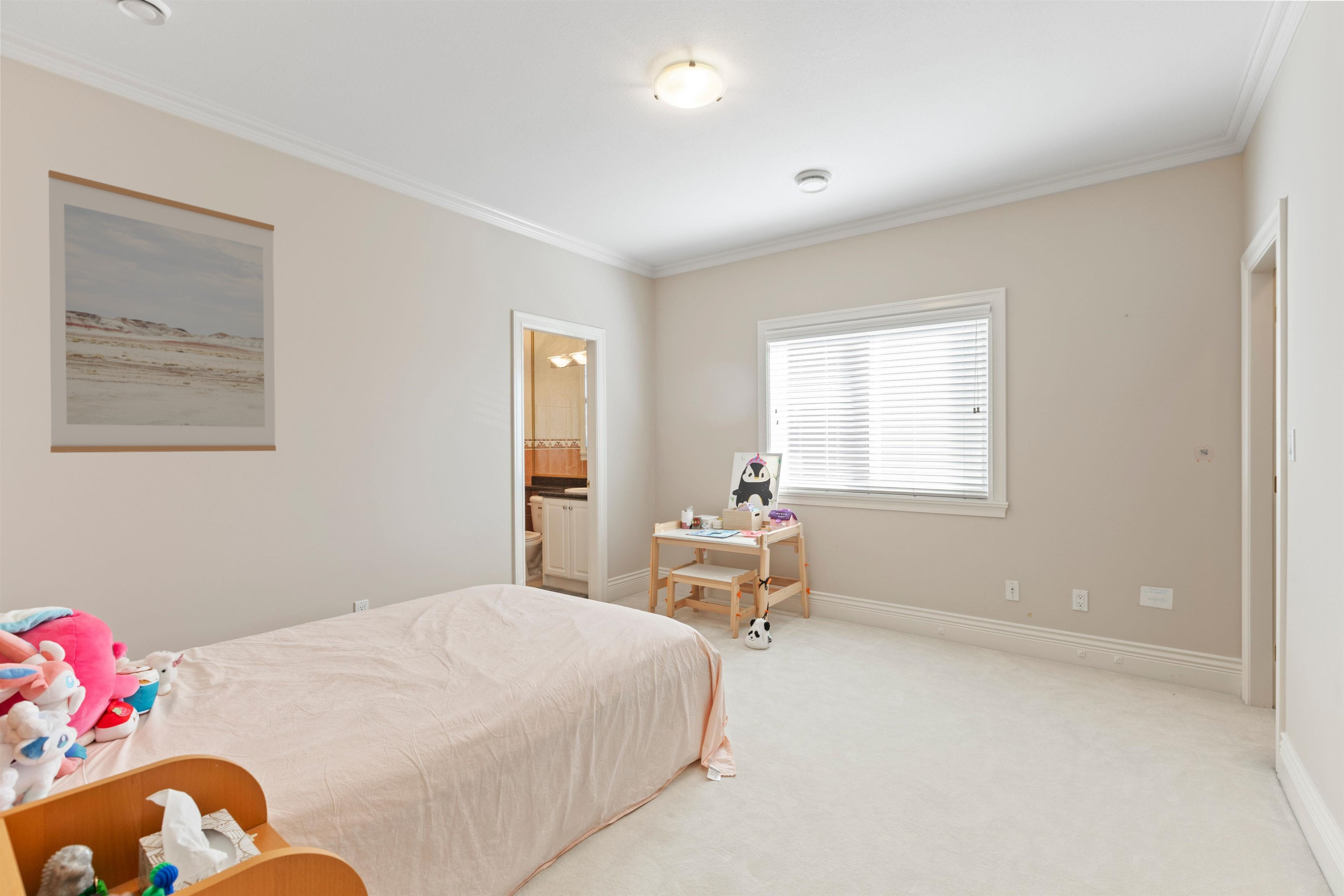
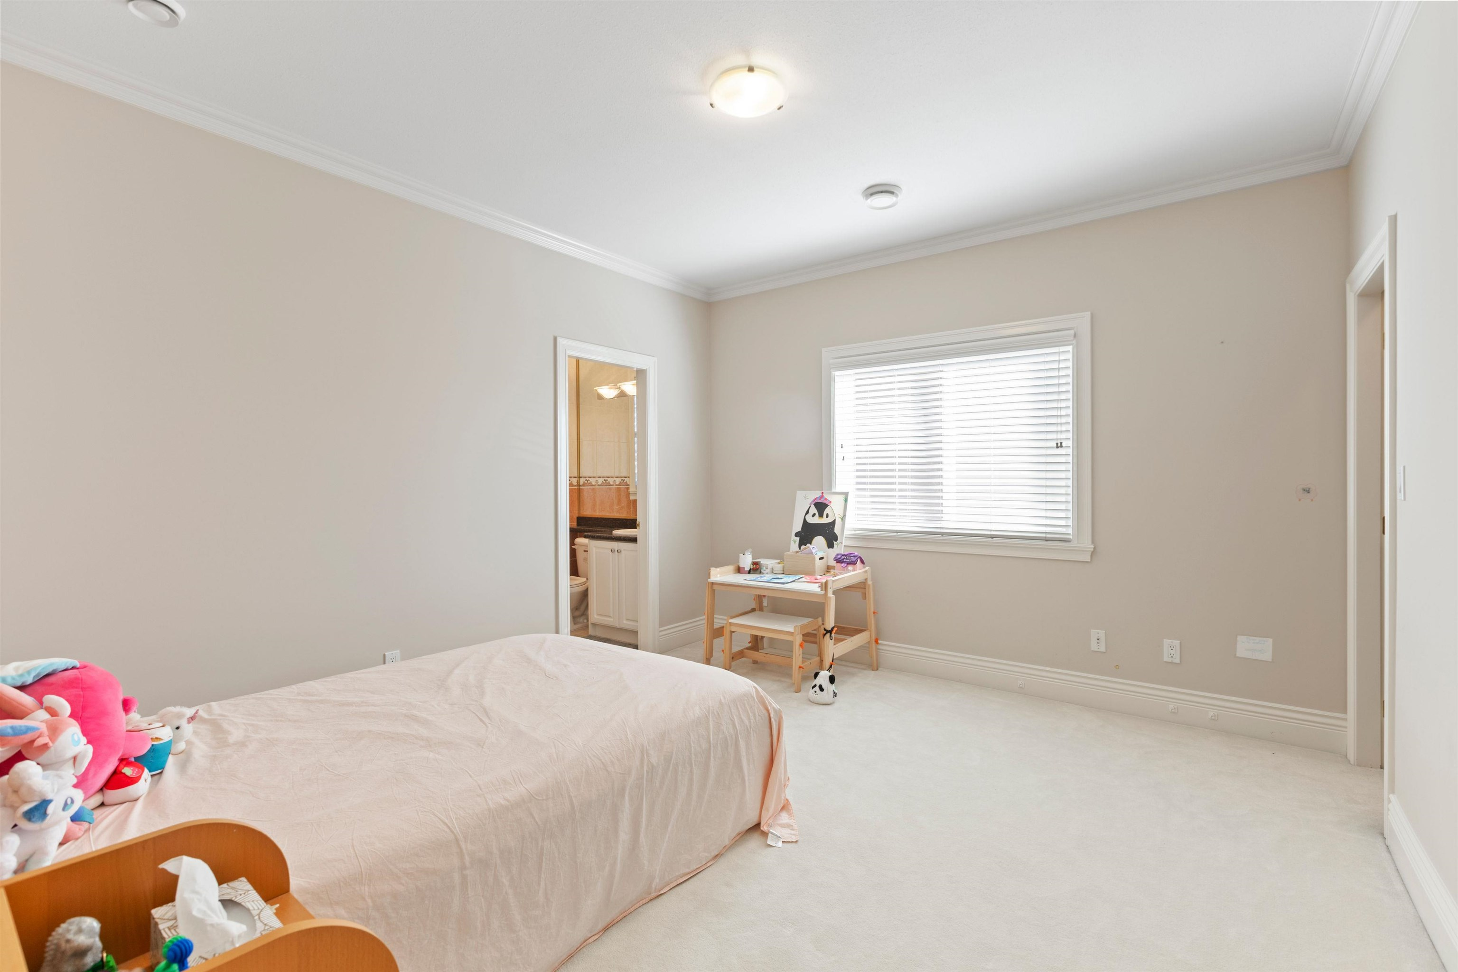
- wall art (175, 326)
